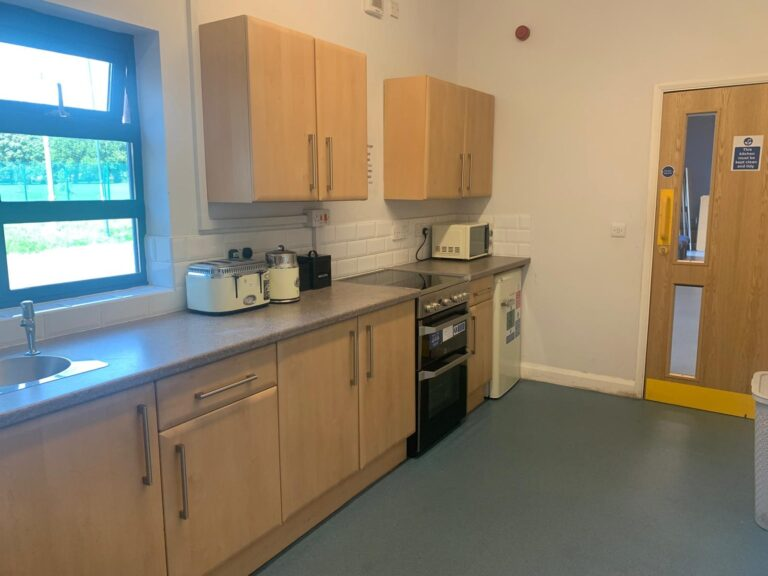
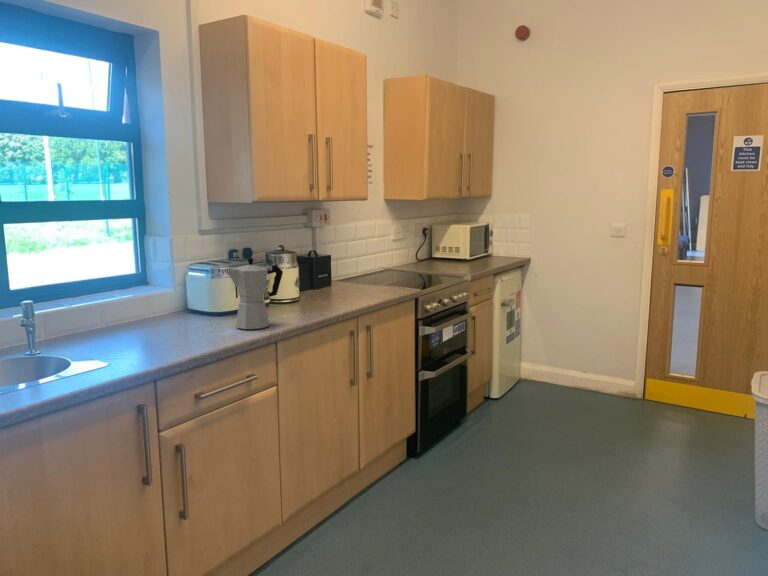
+ moka pot (255, 291)
